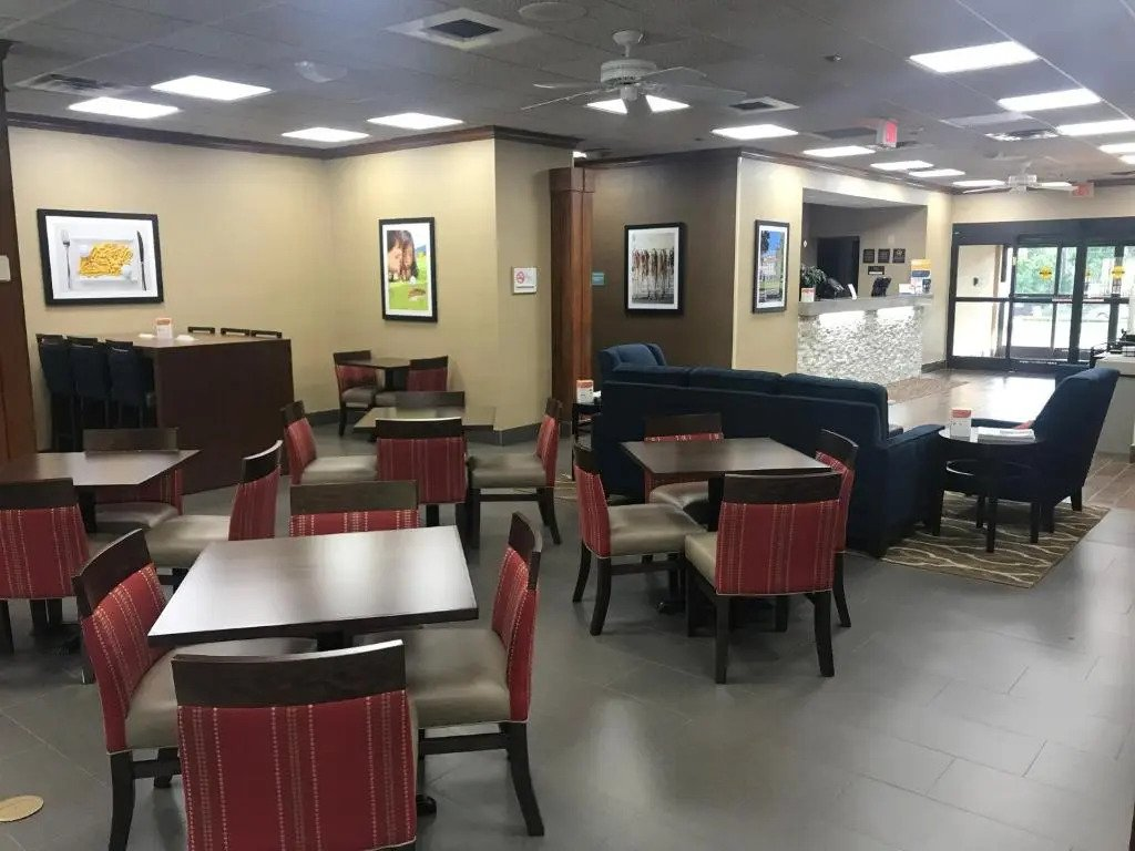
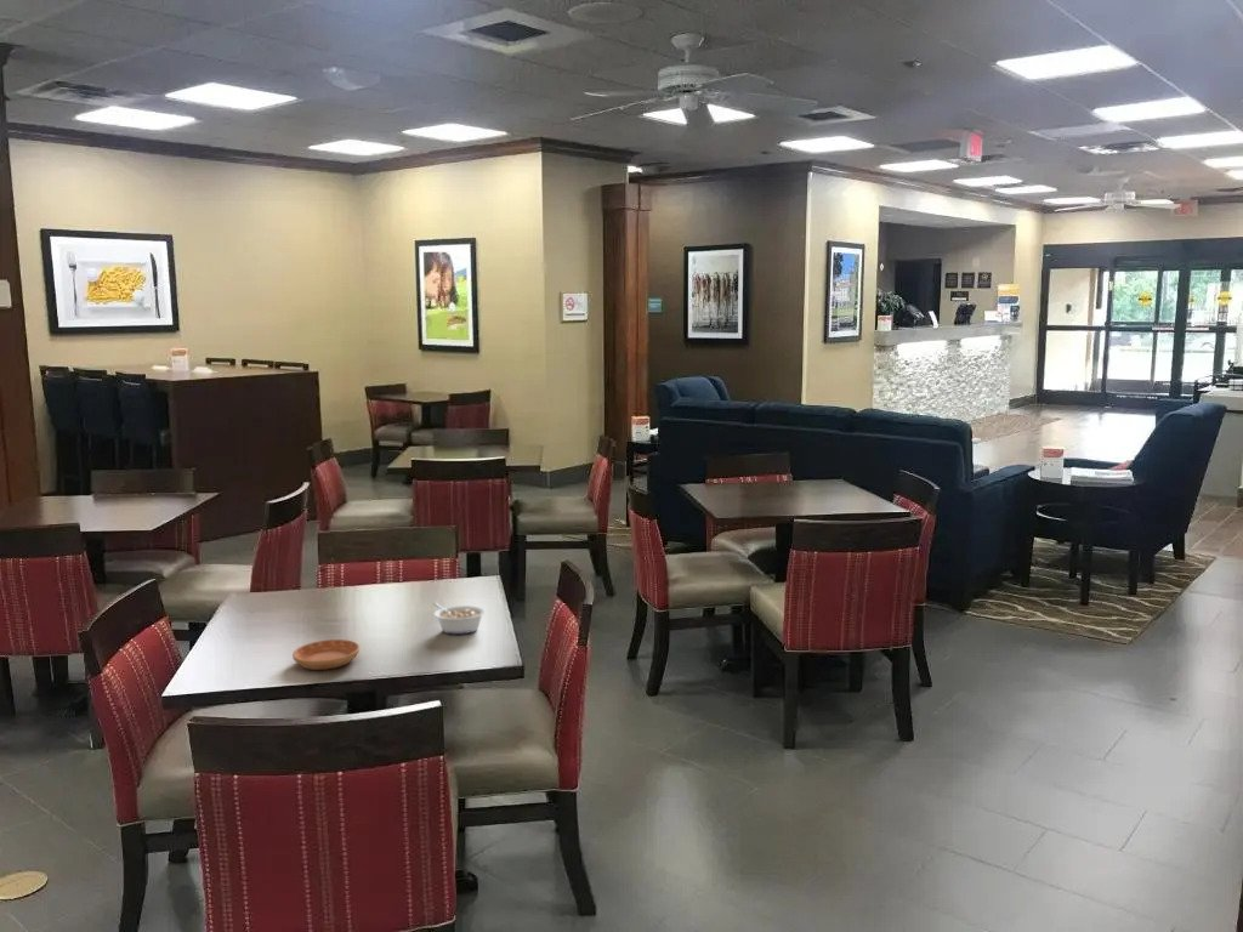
+ legume (458, 619)
+ saucer (327, 654)
